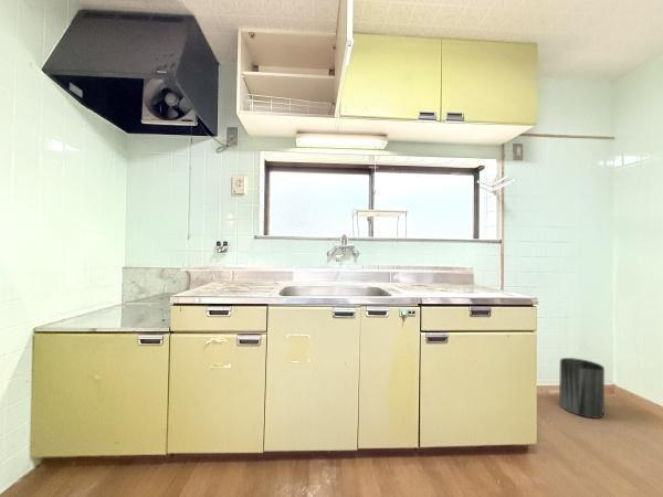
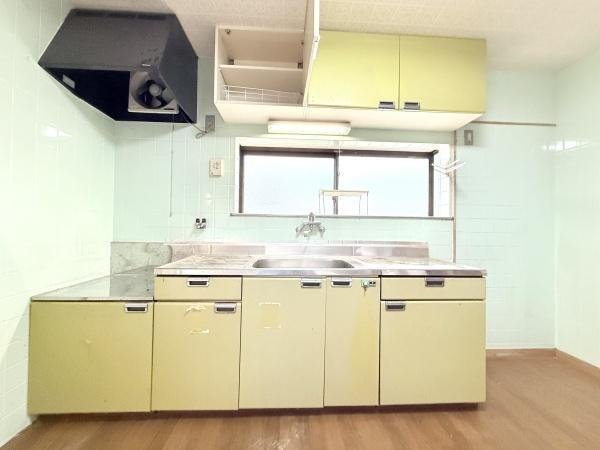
- trash can (580, 385)
